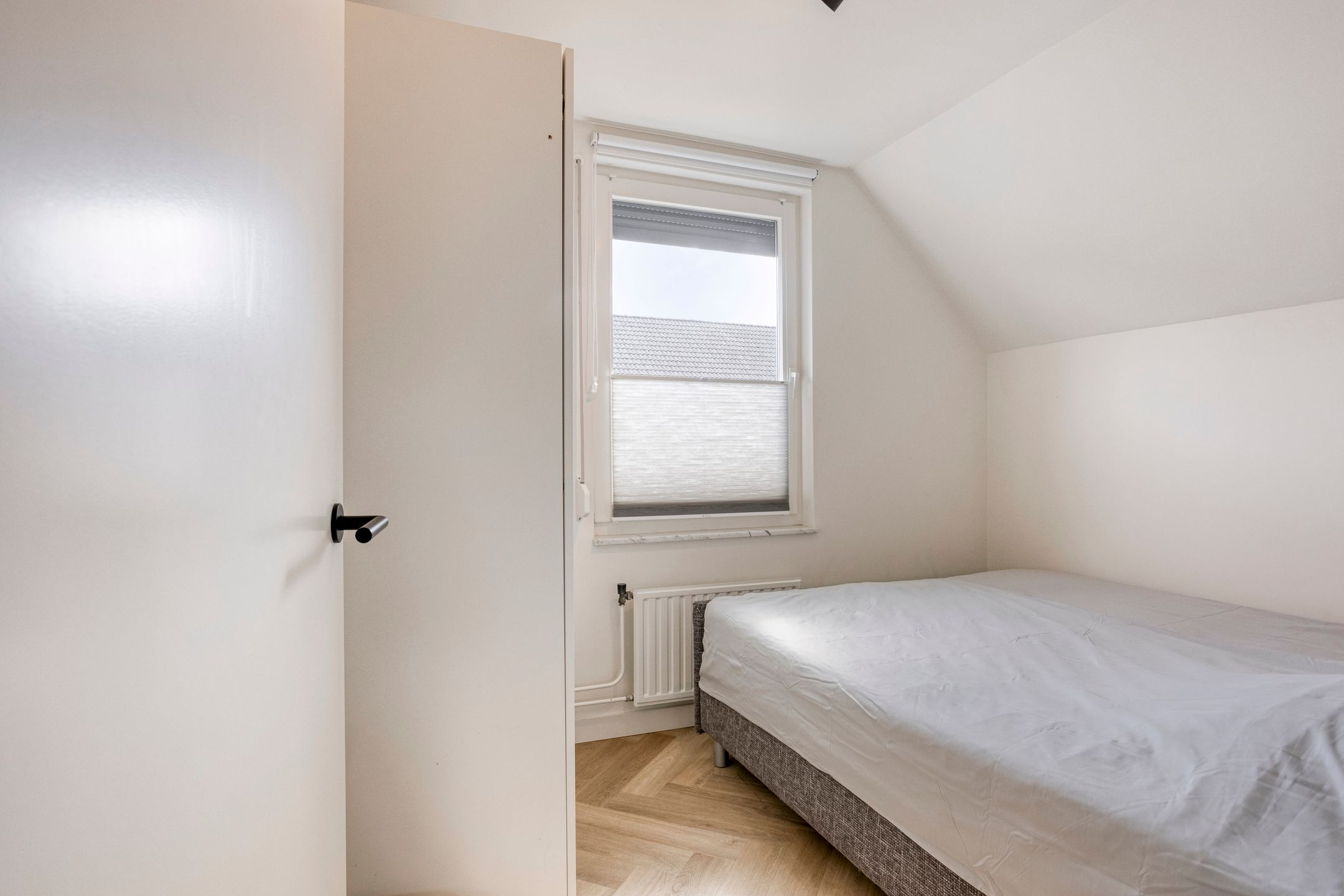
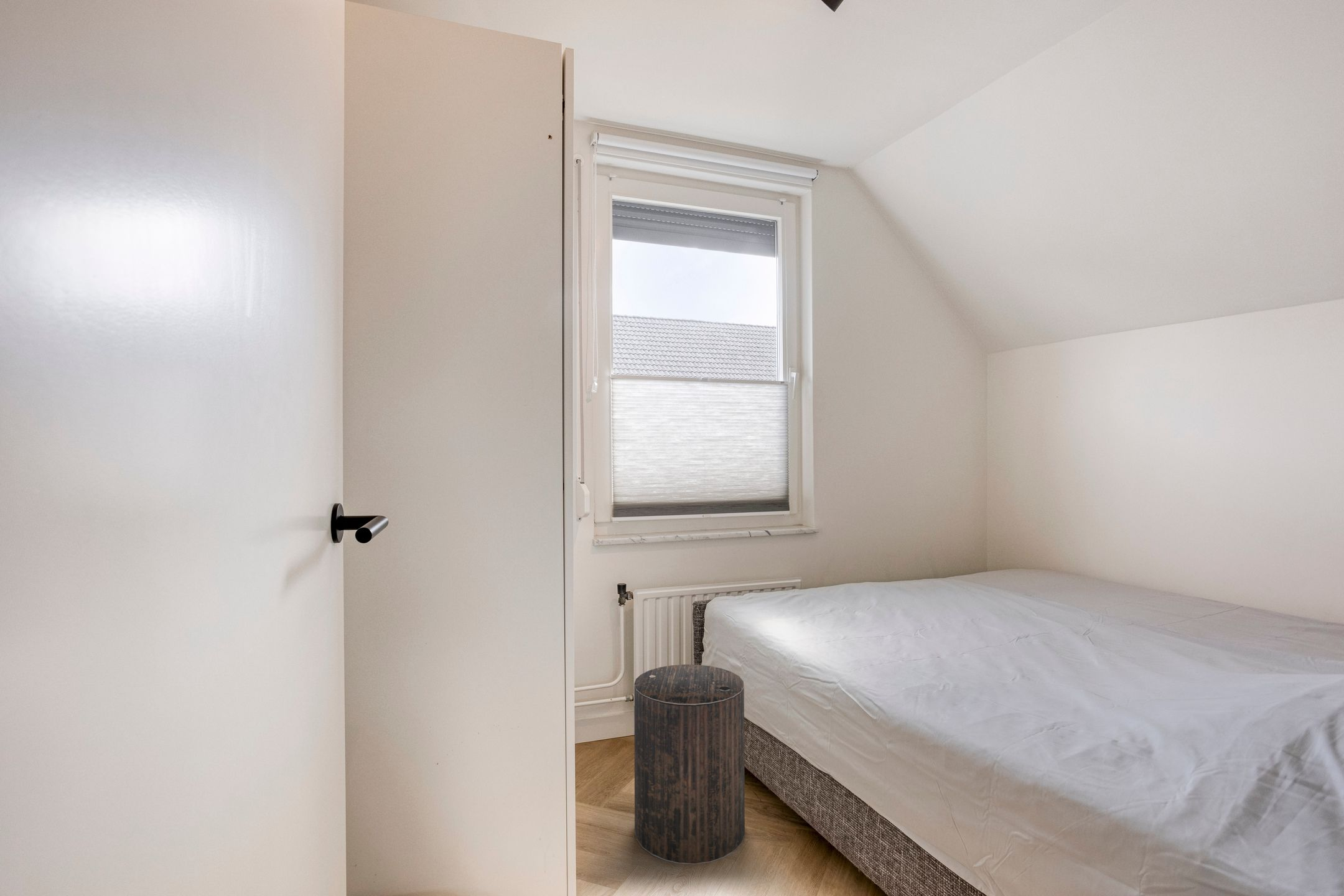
+ stool (689, 755)
